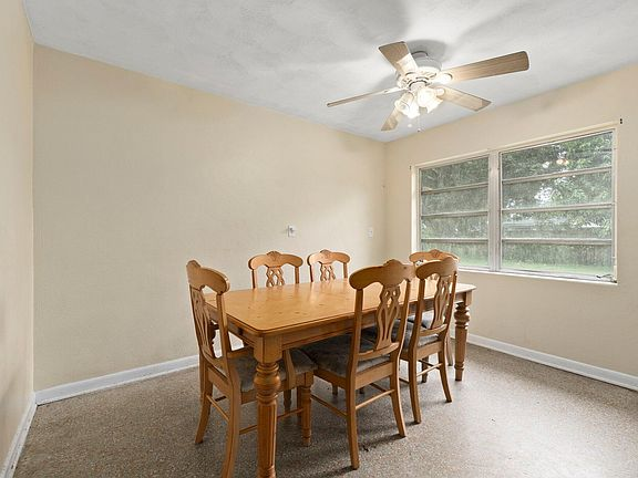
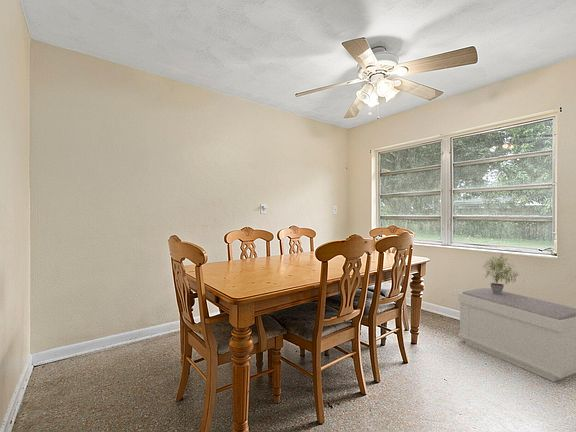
+ bench (516, 327)
+ potted plant (499, 272)
